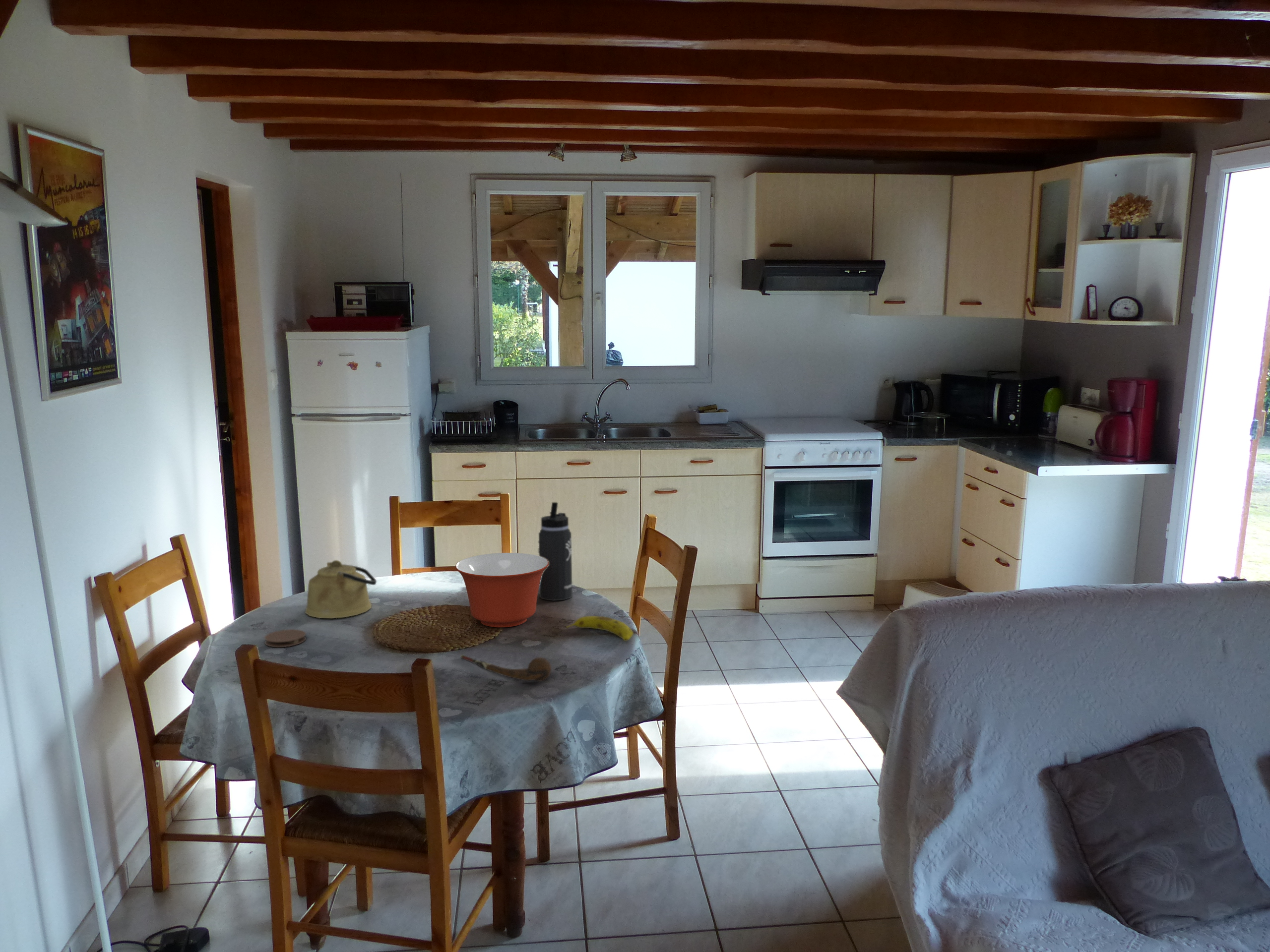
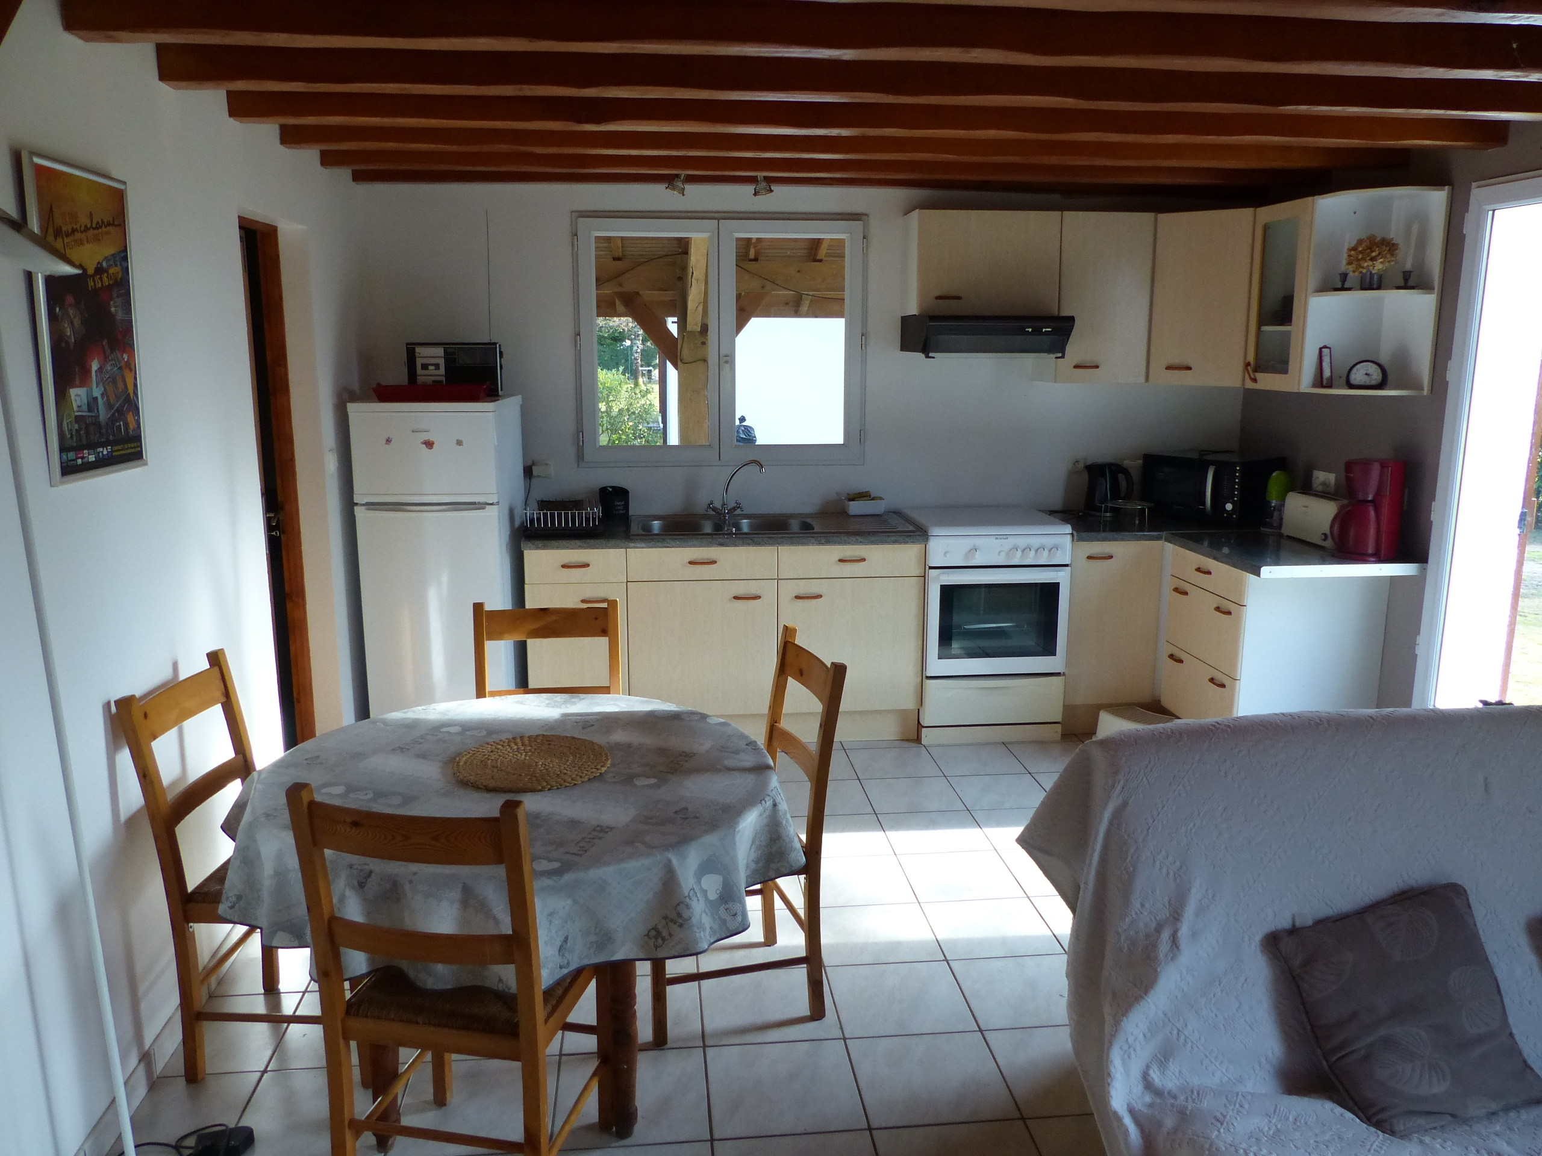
- fruit (604, 629)
- thermos bottle (556, 548)
- mixing bowl (503, 592)
- kettle (337, 583)
- spoon (504, 667)
- coaster (285, 638)
